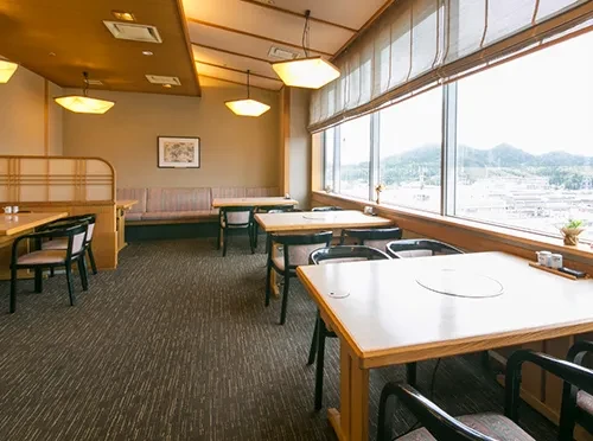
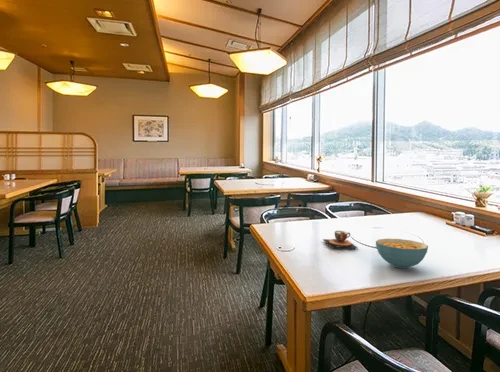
+ cereal bowl (400, 254)
+ teacup (339, 238)
